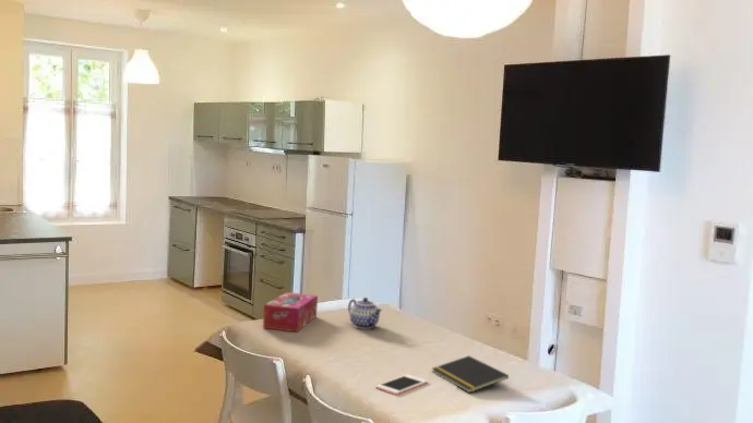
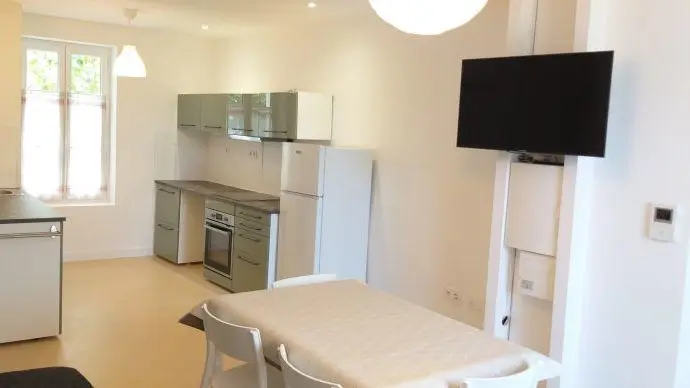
- cell phone (402, 384)
- notepad (468, 373)
- tissue box (291, 311)
- teapot (364, 312)
